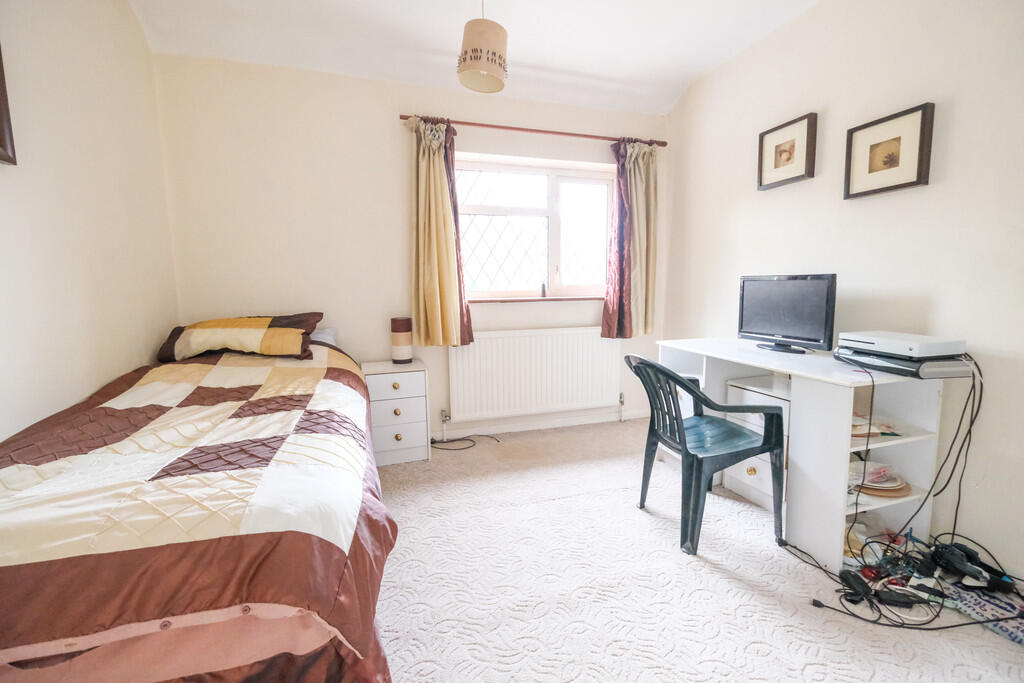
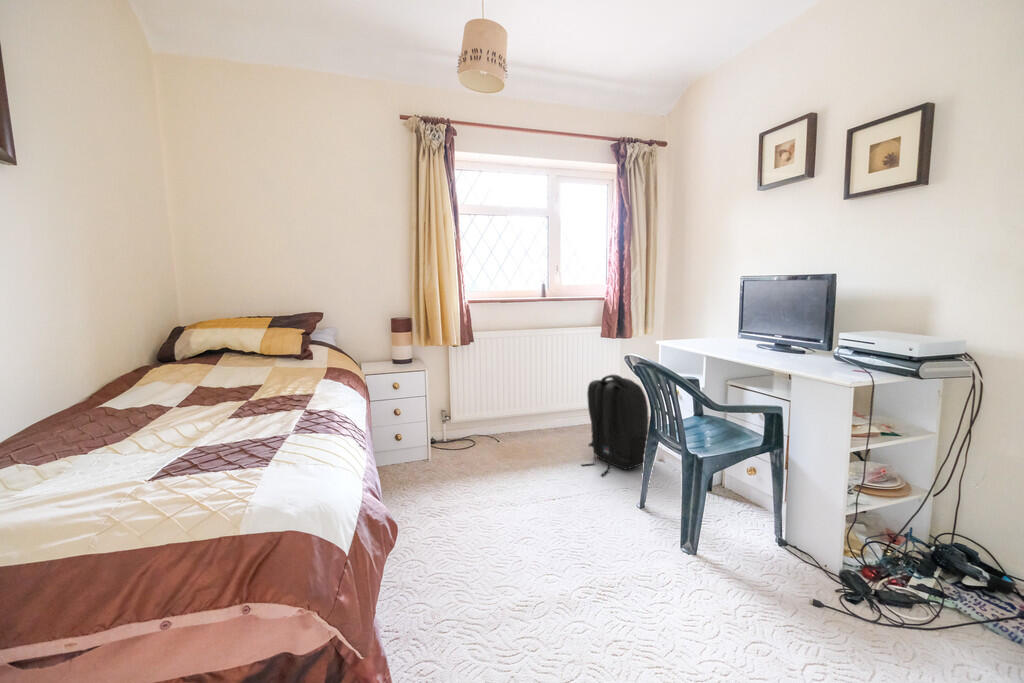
+ backpack (614, 419)
